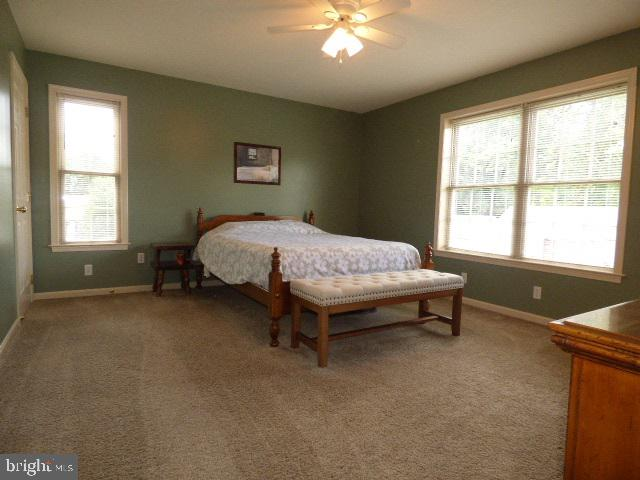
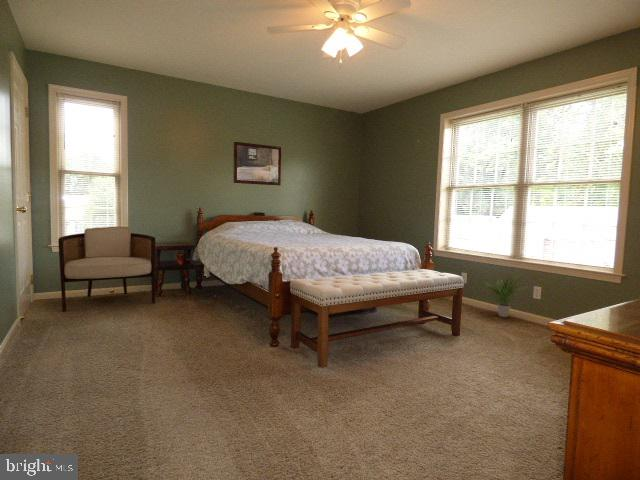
+ potted plant (503, 293)
+ armchair (108, 264)
